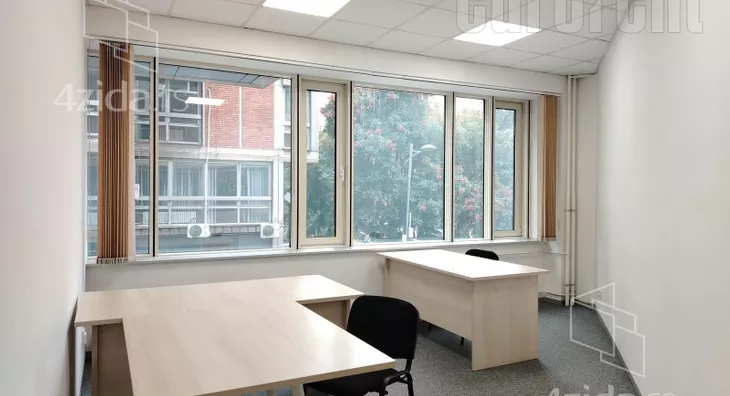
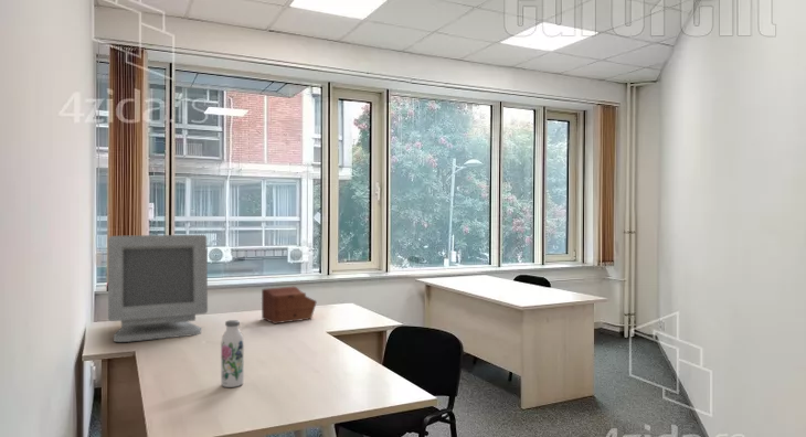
+ water bottle (232, 352)
+ computer monitor (156, 281)
+ sewing box (289, 303)
